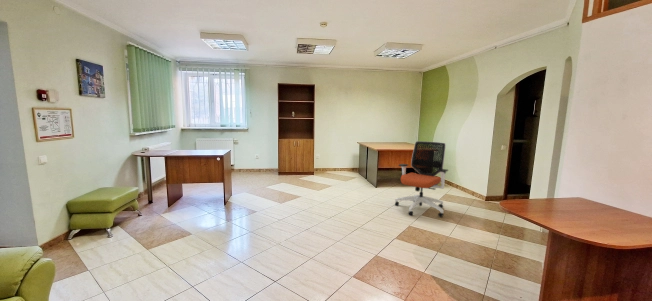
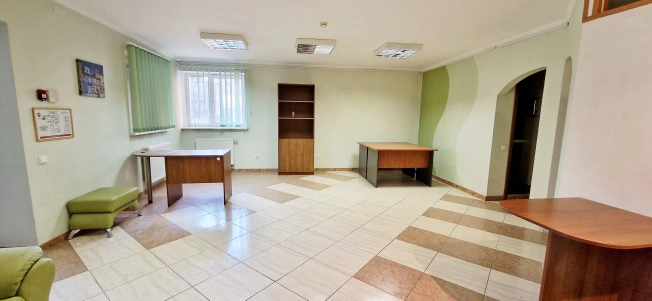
- office chair (421, 176)
